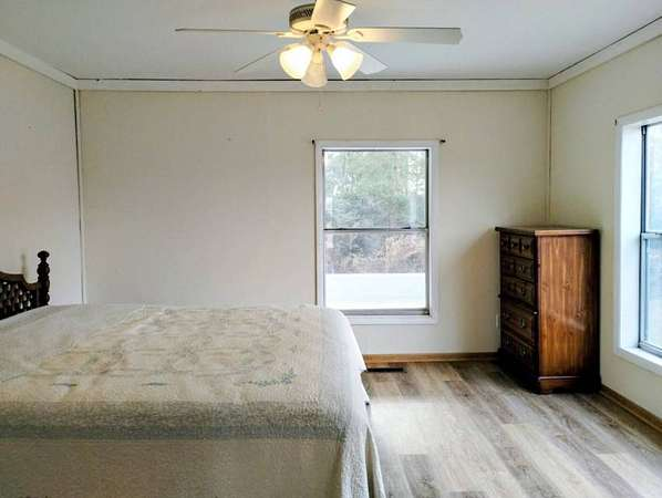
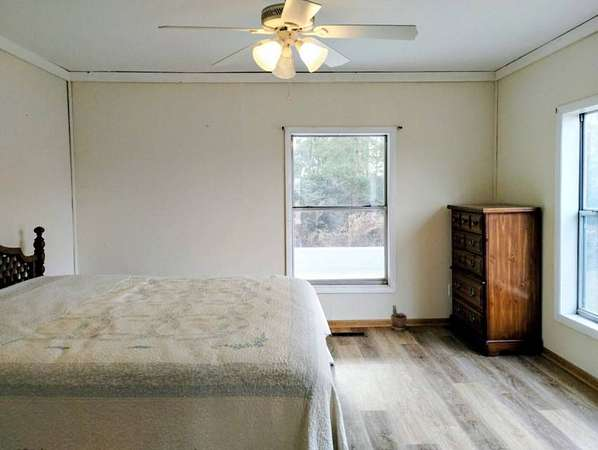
+ potted plant (398, 316)
